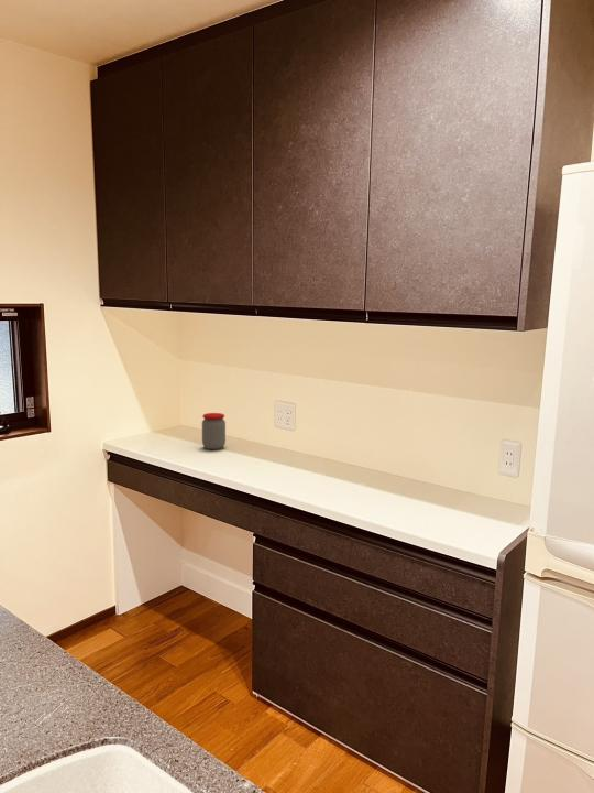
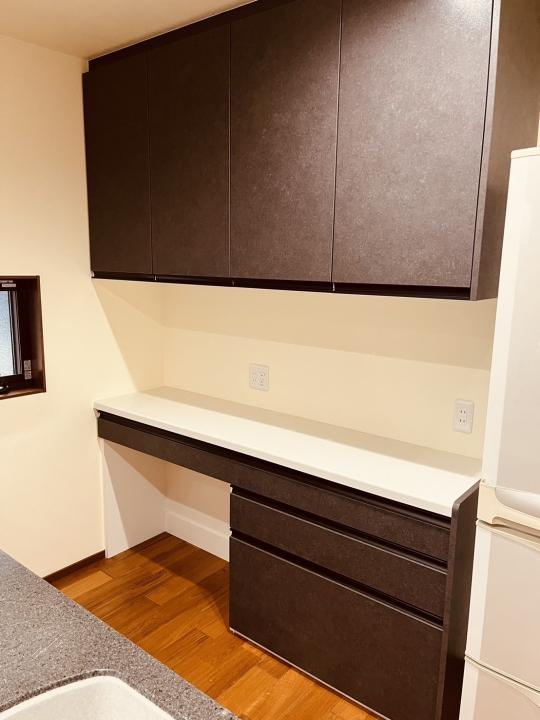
- jar (213, 431)
